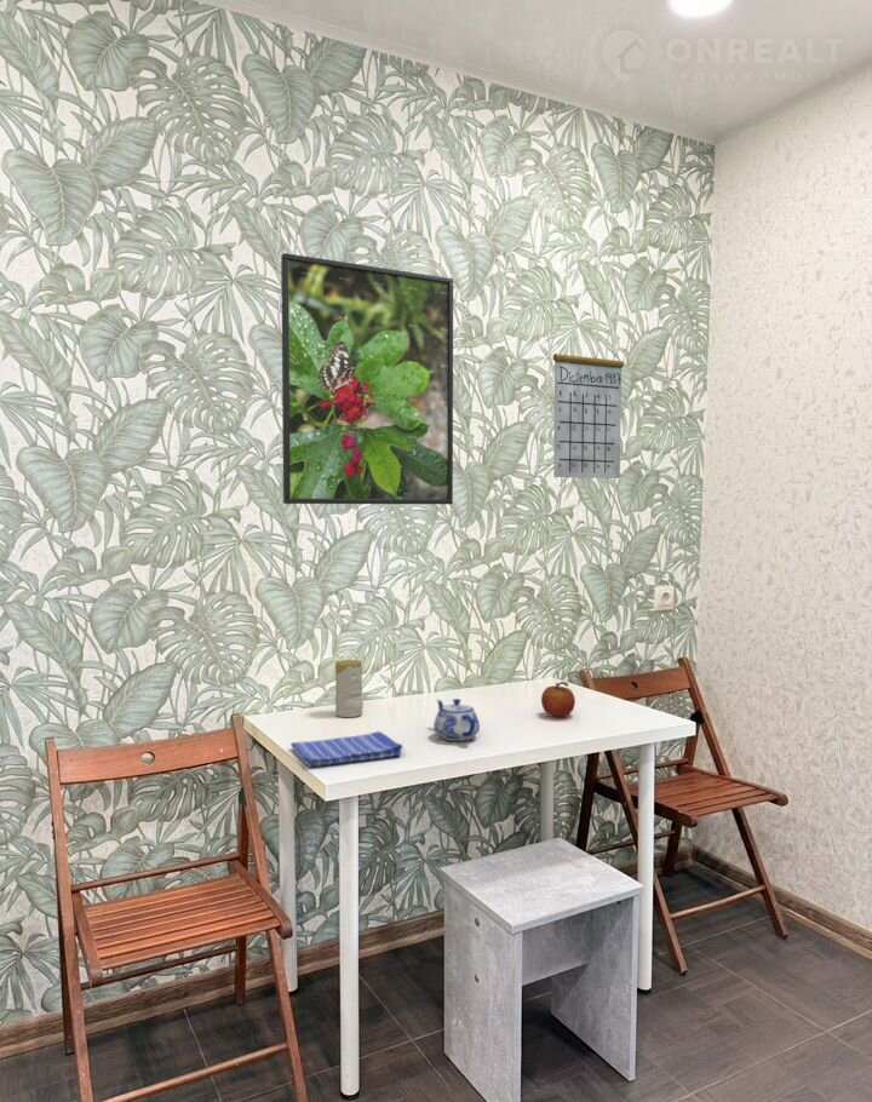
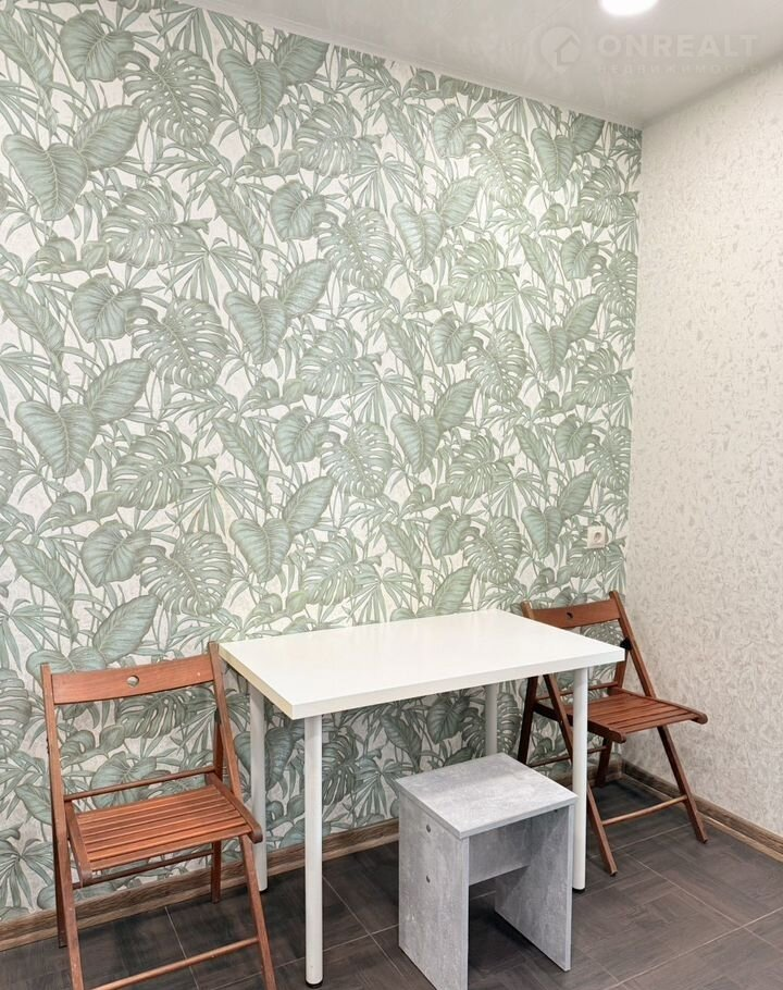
- calendar (587, 403)
- dish towel (346, 746)
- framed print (371, 386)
- teapot (454, 717)
- fruit (557, 698)
- candle (349, 688)
